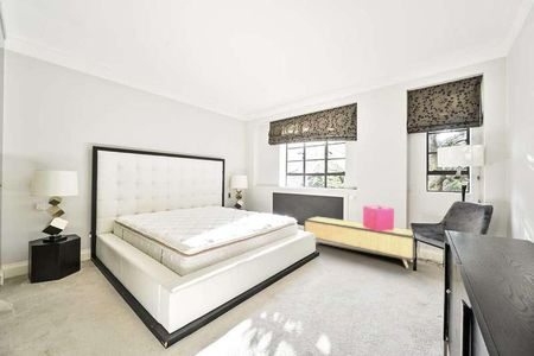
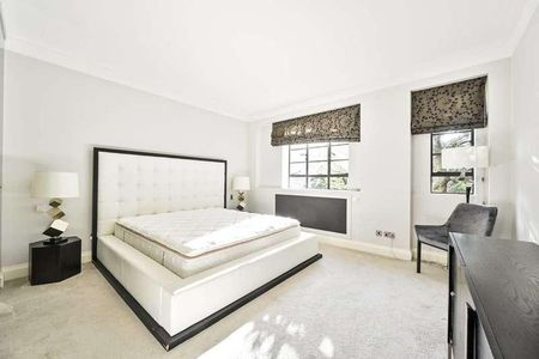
- storage bench (355, 237)
- storage bin (377, 217)
